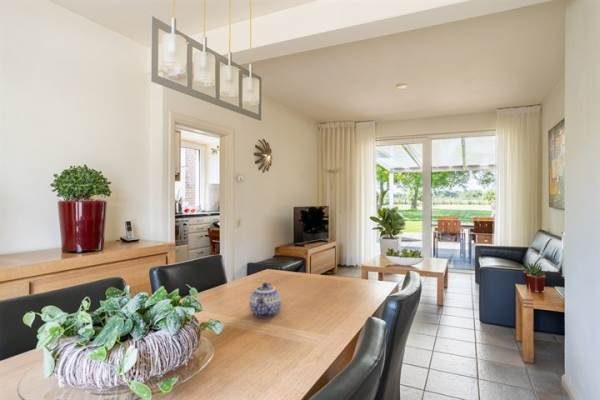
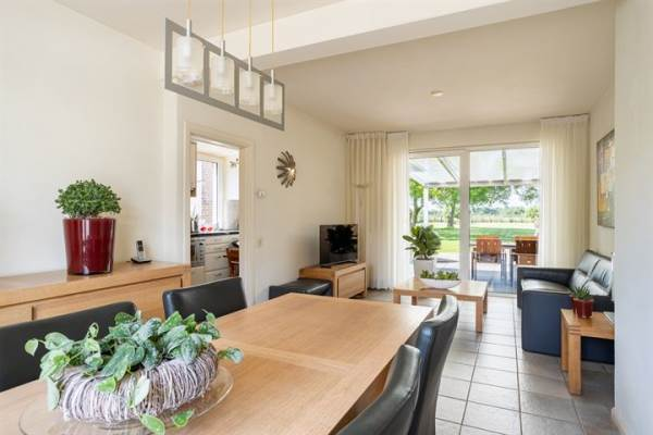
- teapot (265, 298)
